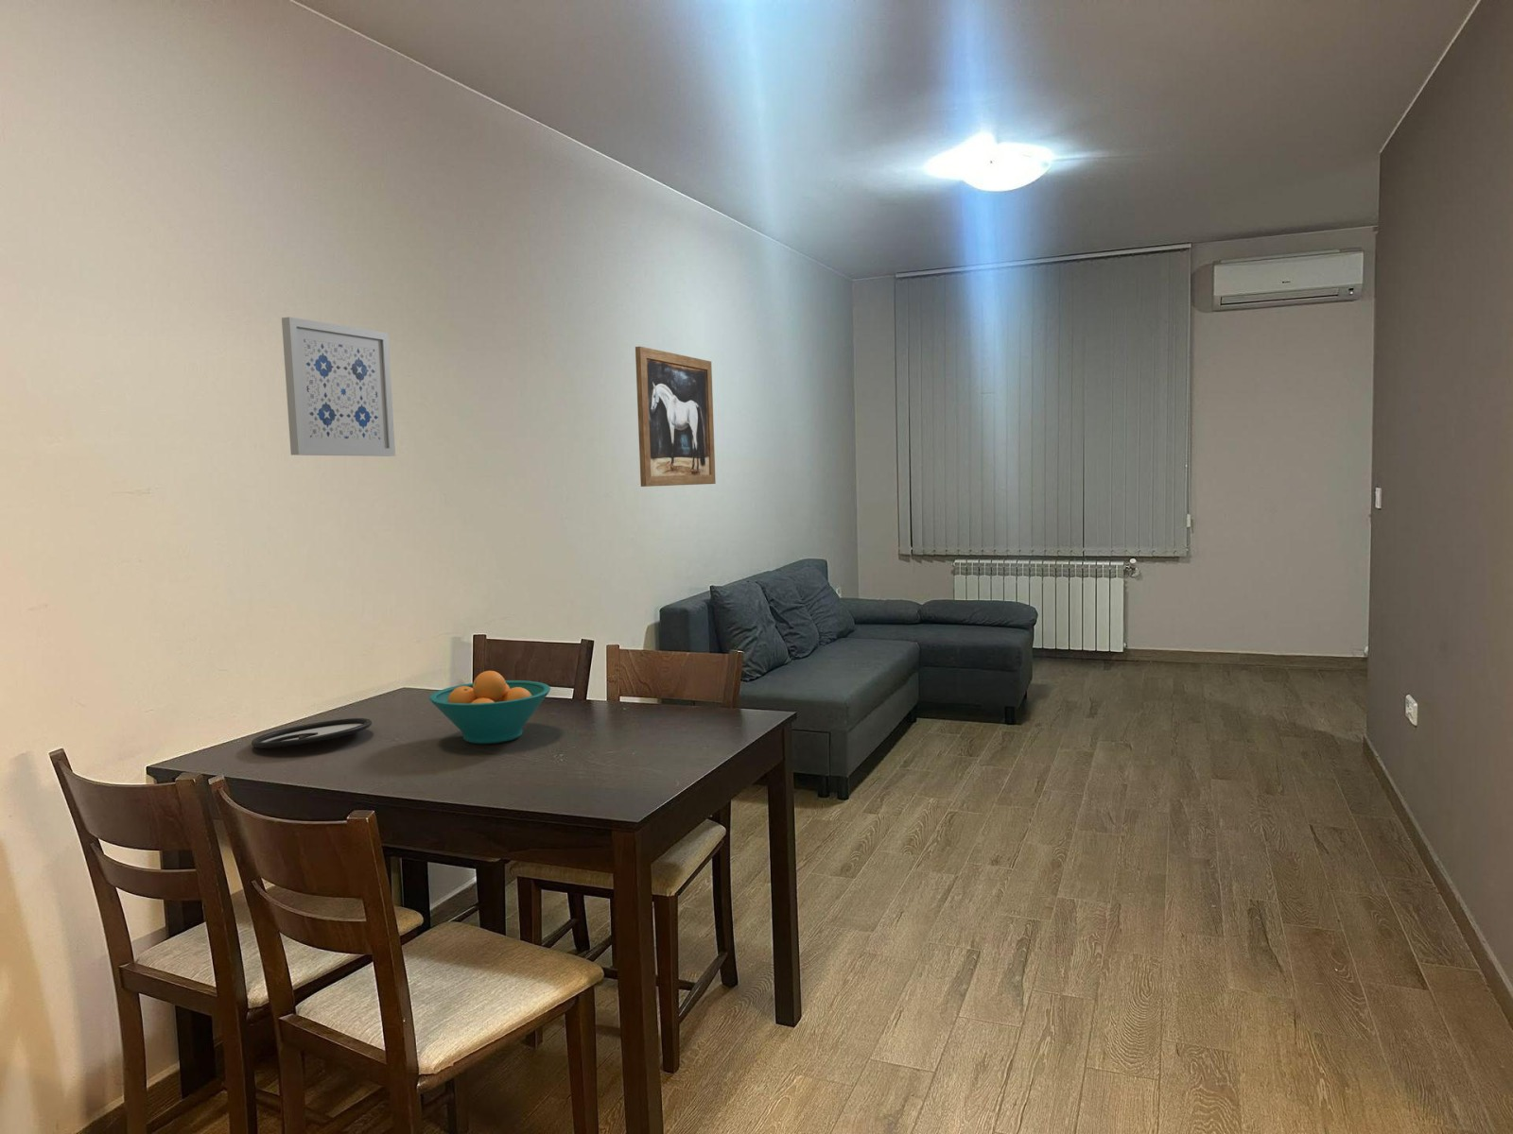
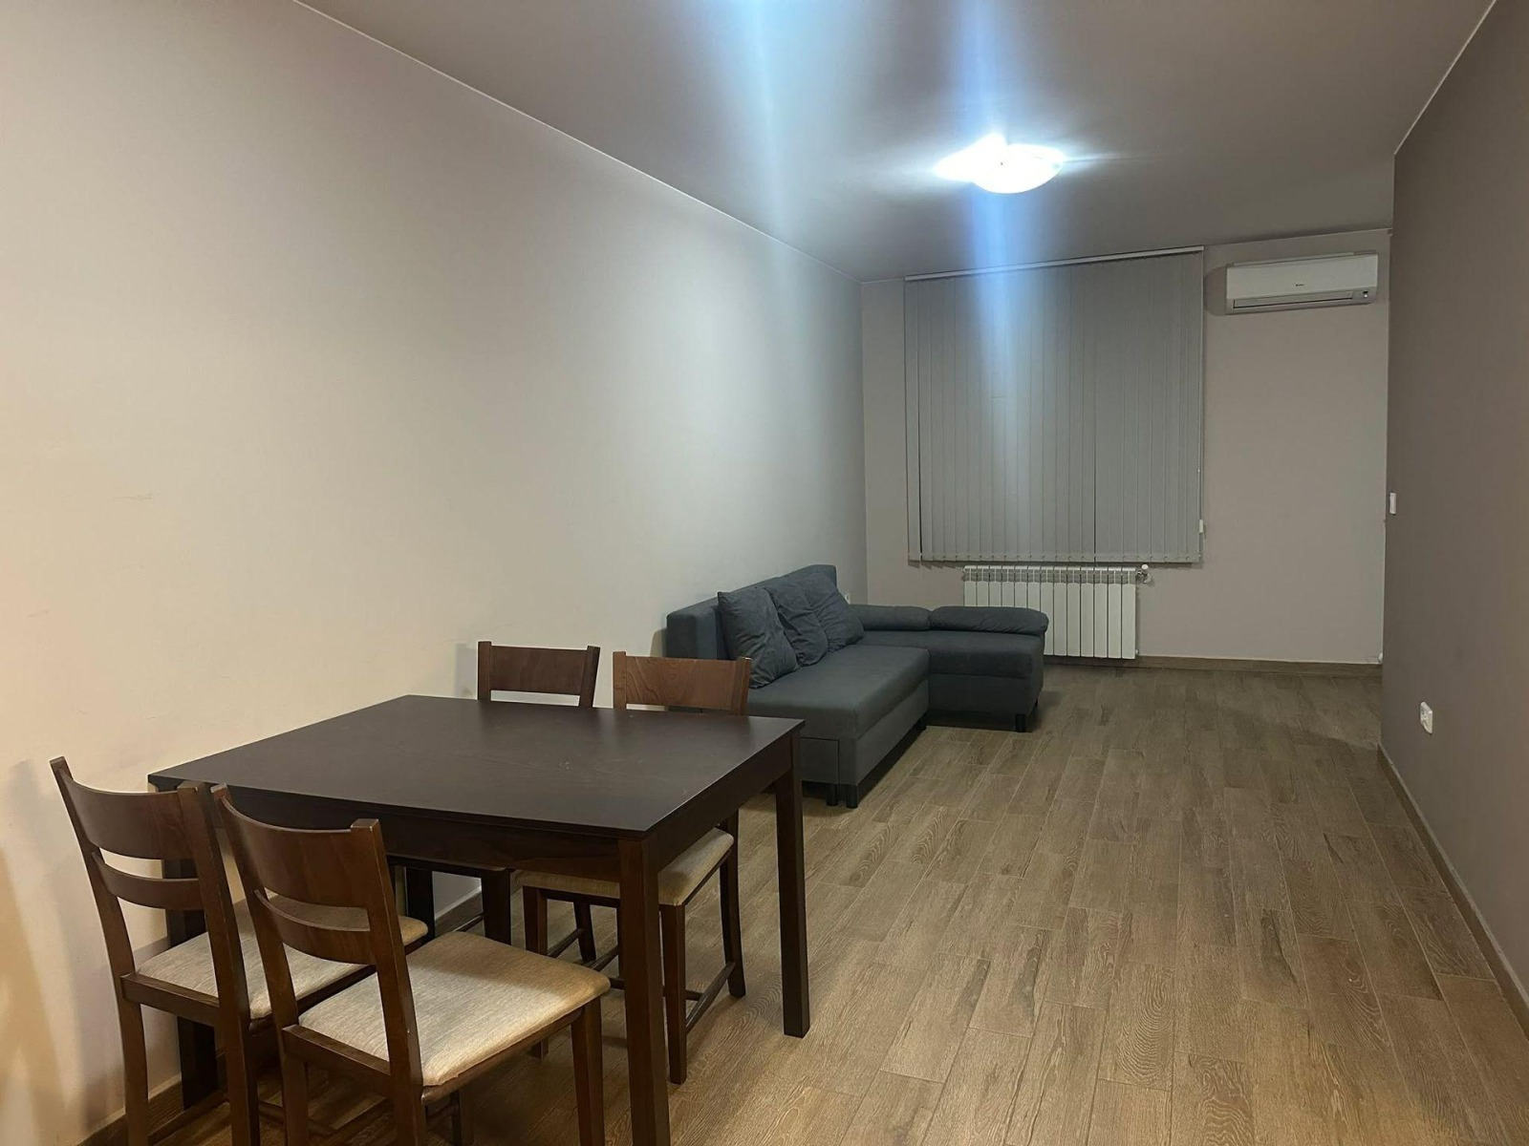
- wall art (678, 419)
- wall art (342, 391)
- fruit bowl (491, 704)
- plate (312, 733)
